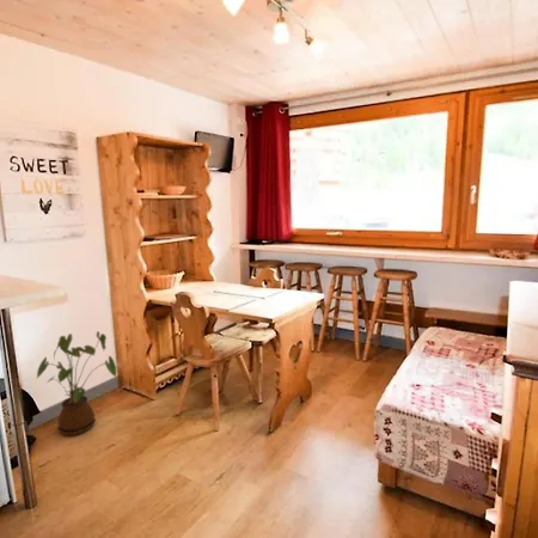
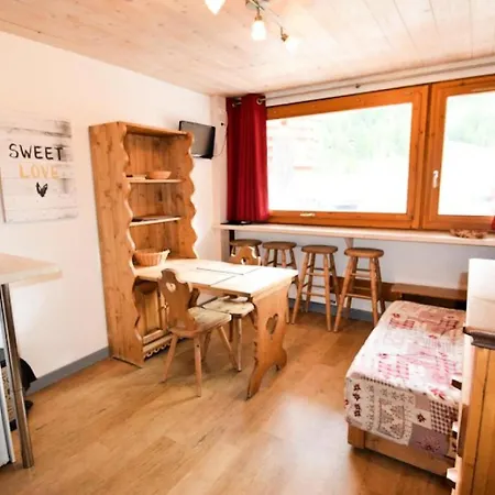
- house plant (82, 384)
